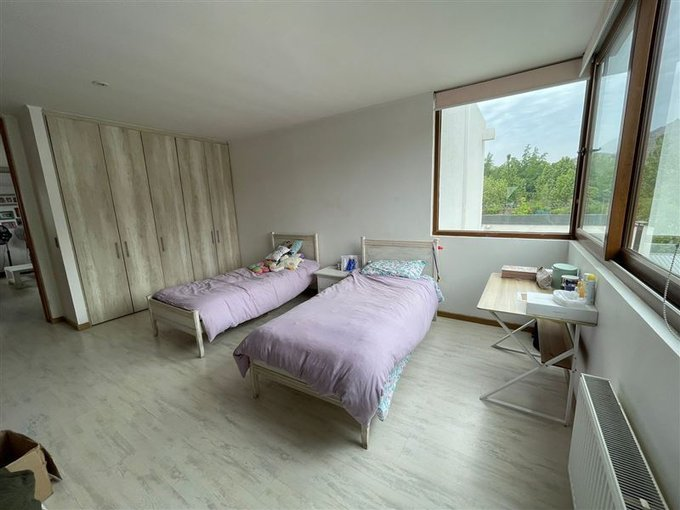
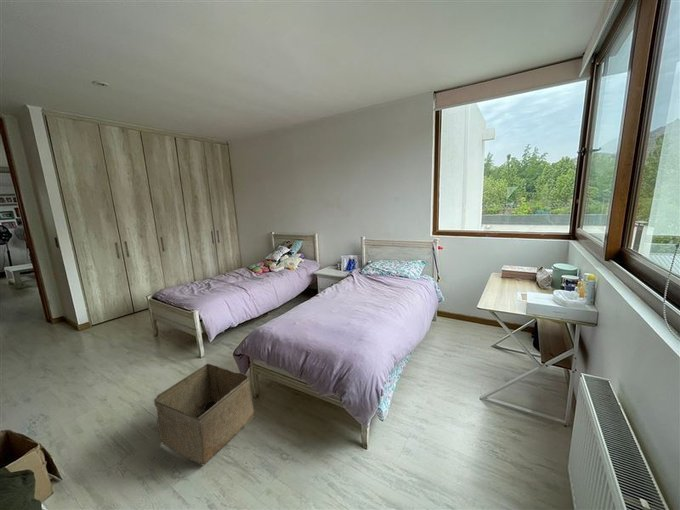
+ storage bin (205, 406)
